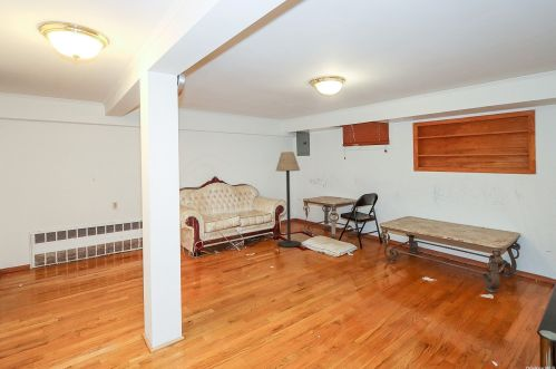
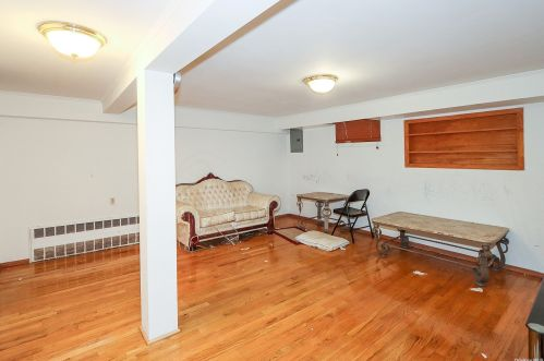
- floor lamp (287, 197)
